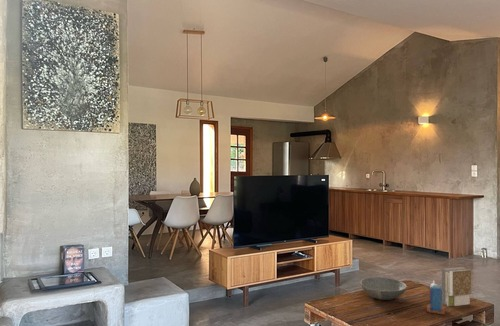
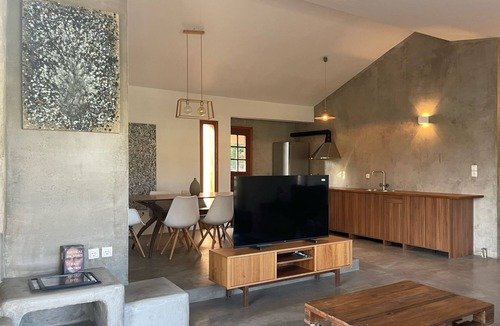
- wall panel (456, 286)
- bowl (383, 290)
- candle (435, 296)
